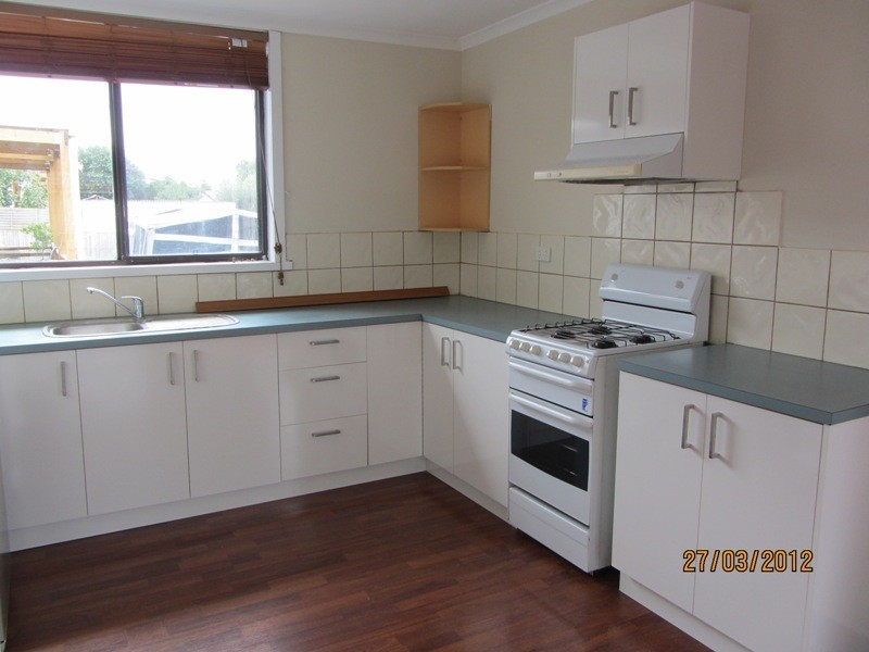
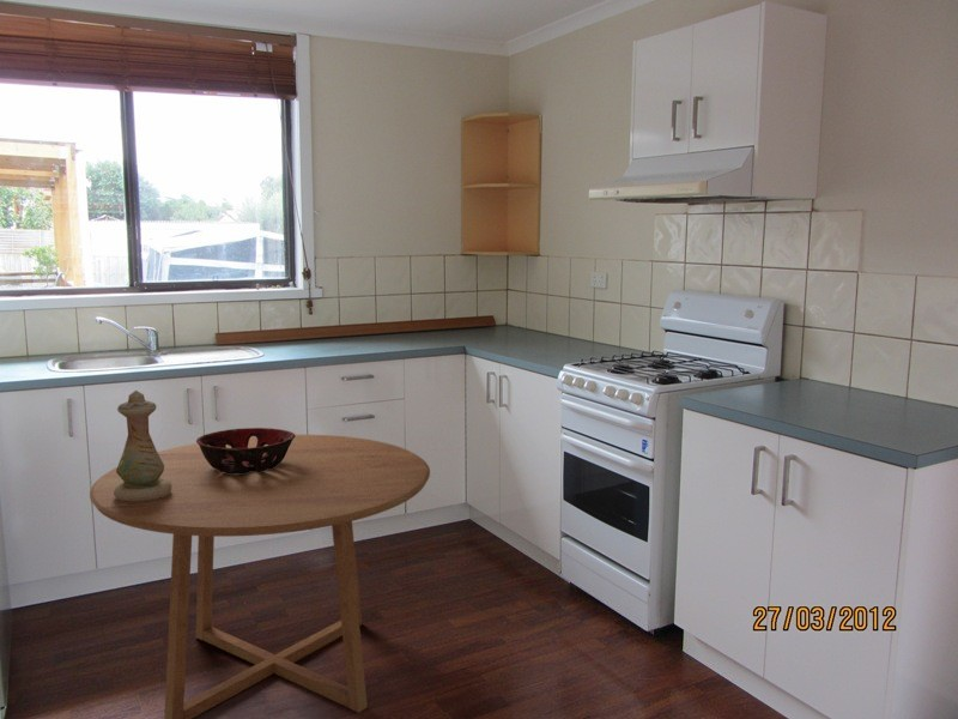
+ dining table (271, 533)
+ vase (140, 442)
+ decorative bowl (247, 451)
